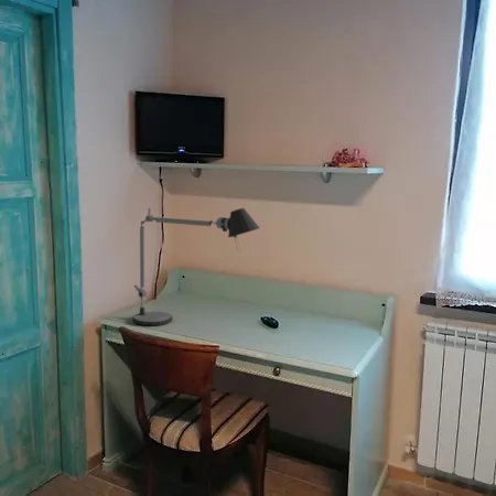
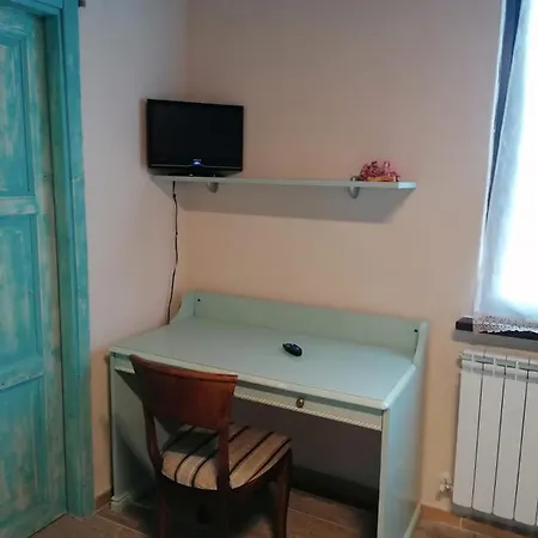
- desk lamp (200, 225)
